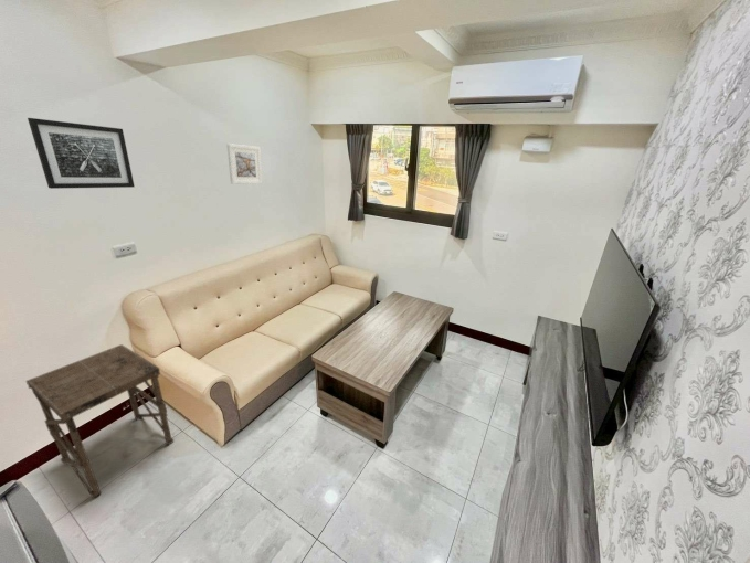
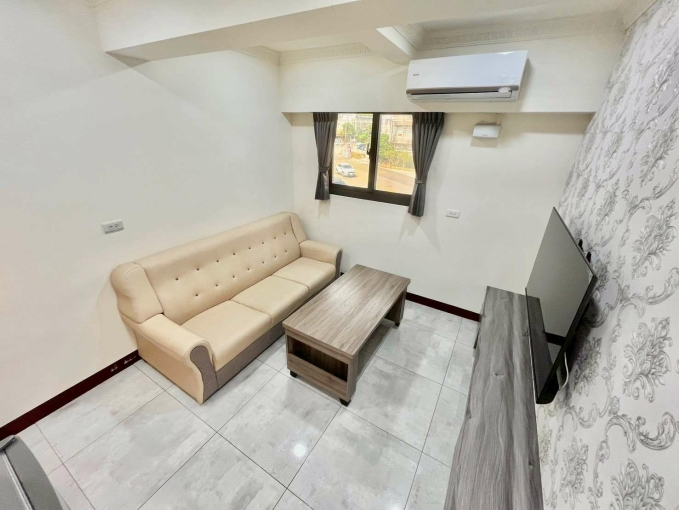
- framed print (245, 164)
- side table (103, 402)
- wall art (87, 157)
